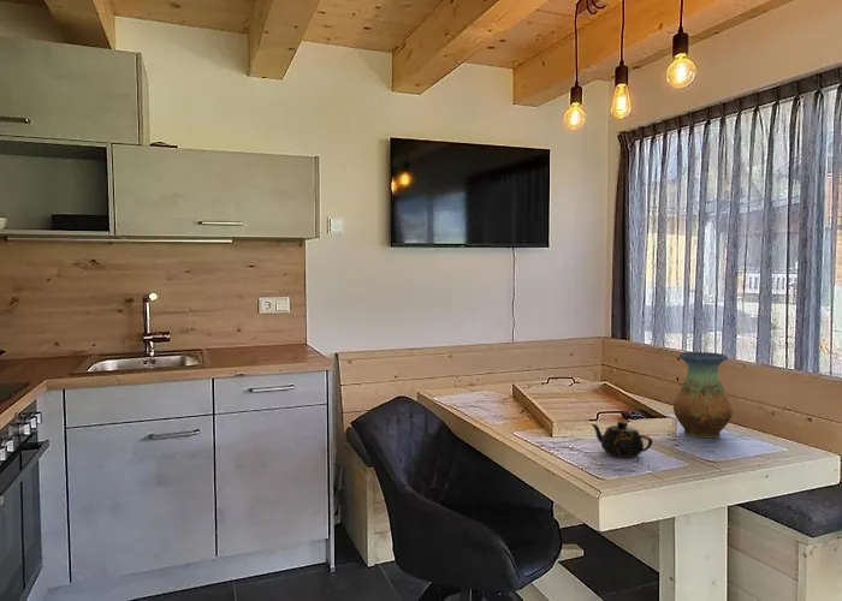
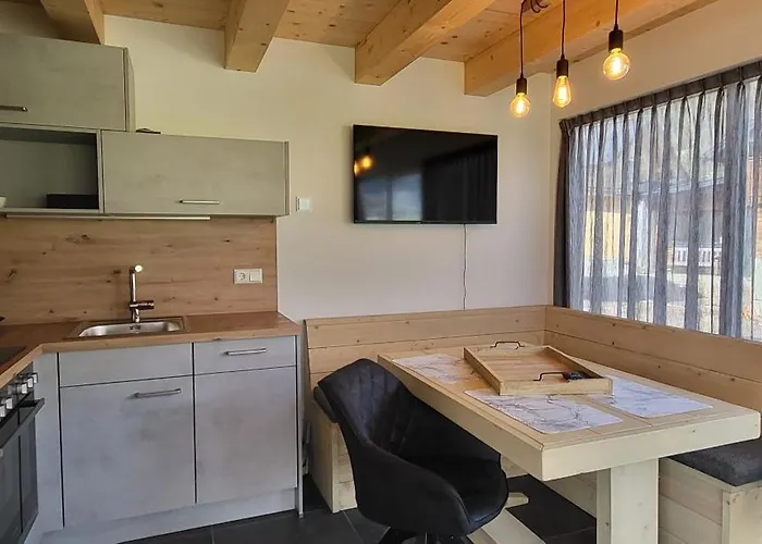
- teapot (619, 436)
- vase (701, 393)
